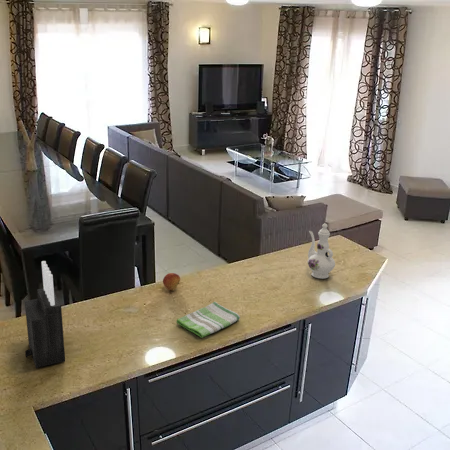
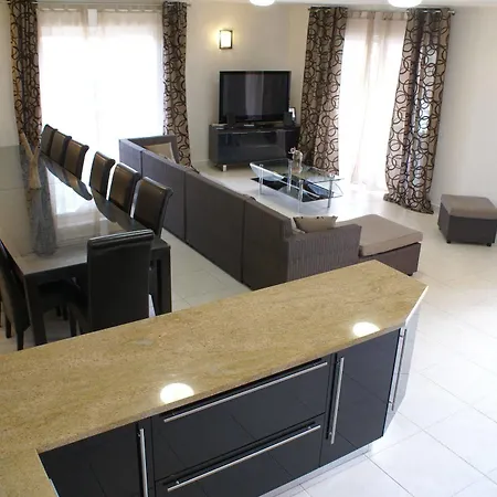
- chinaware (319, 248)
- dish towel (208, 318)
- fruit (171, 281)
- knife block (39, 312)
